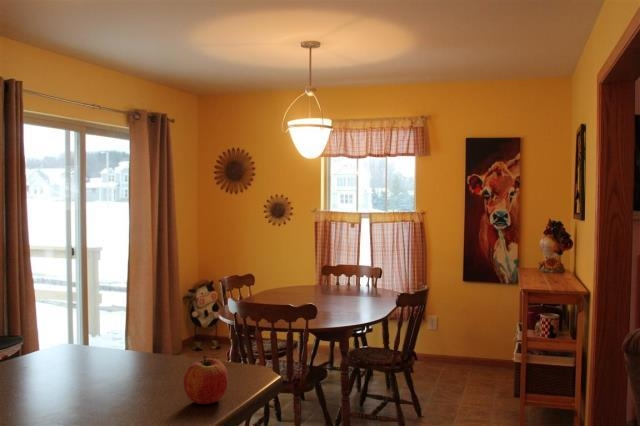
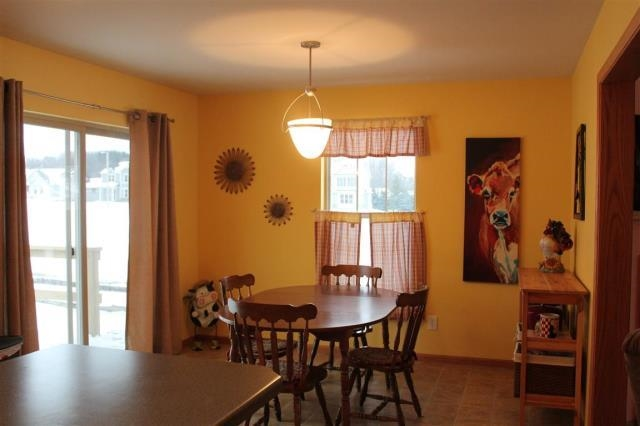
- apple (206, 378)
